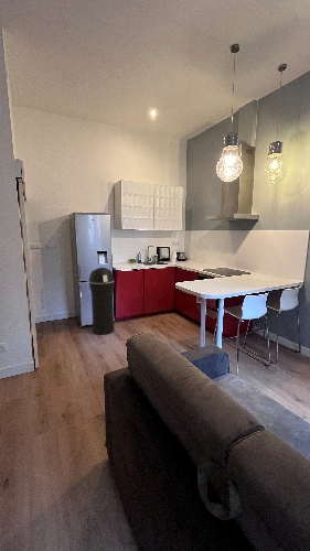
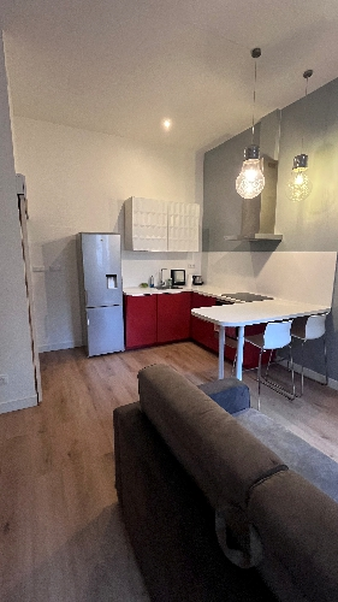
- trash can (103, 299)
